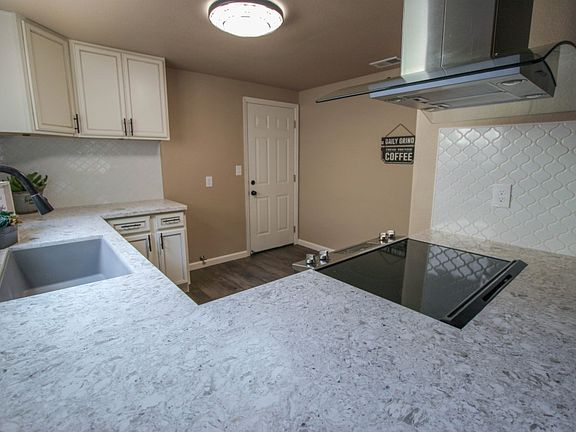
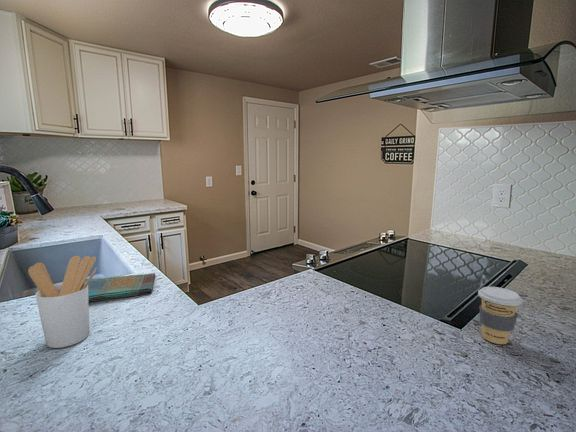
+ utensil holder (71, 296)
+ dish towel (114, 285)
+ coffee cup (497, 315)
